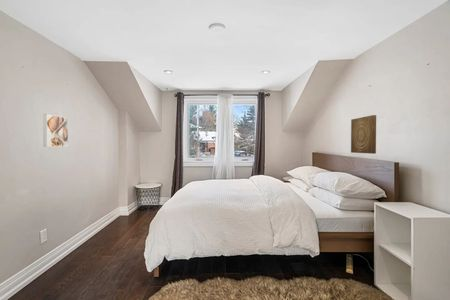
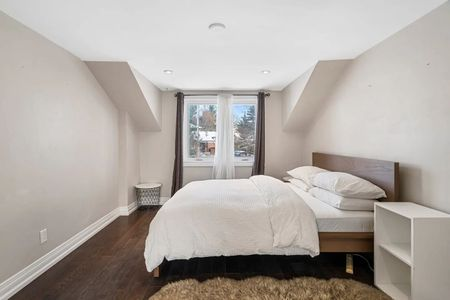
- wall art (362, 135)
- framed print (56, 131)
